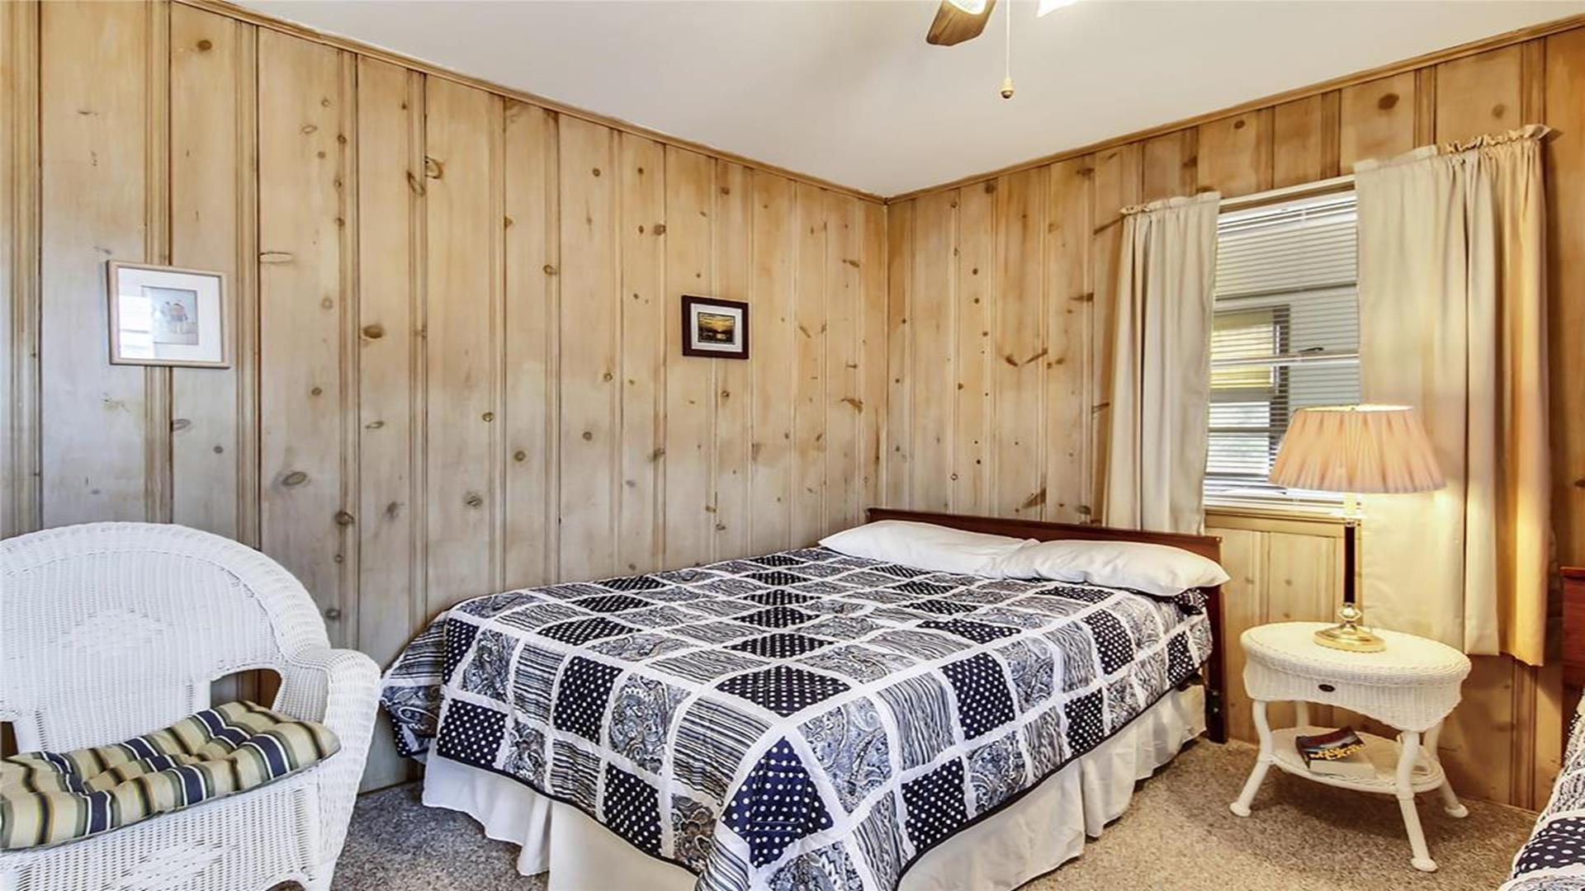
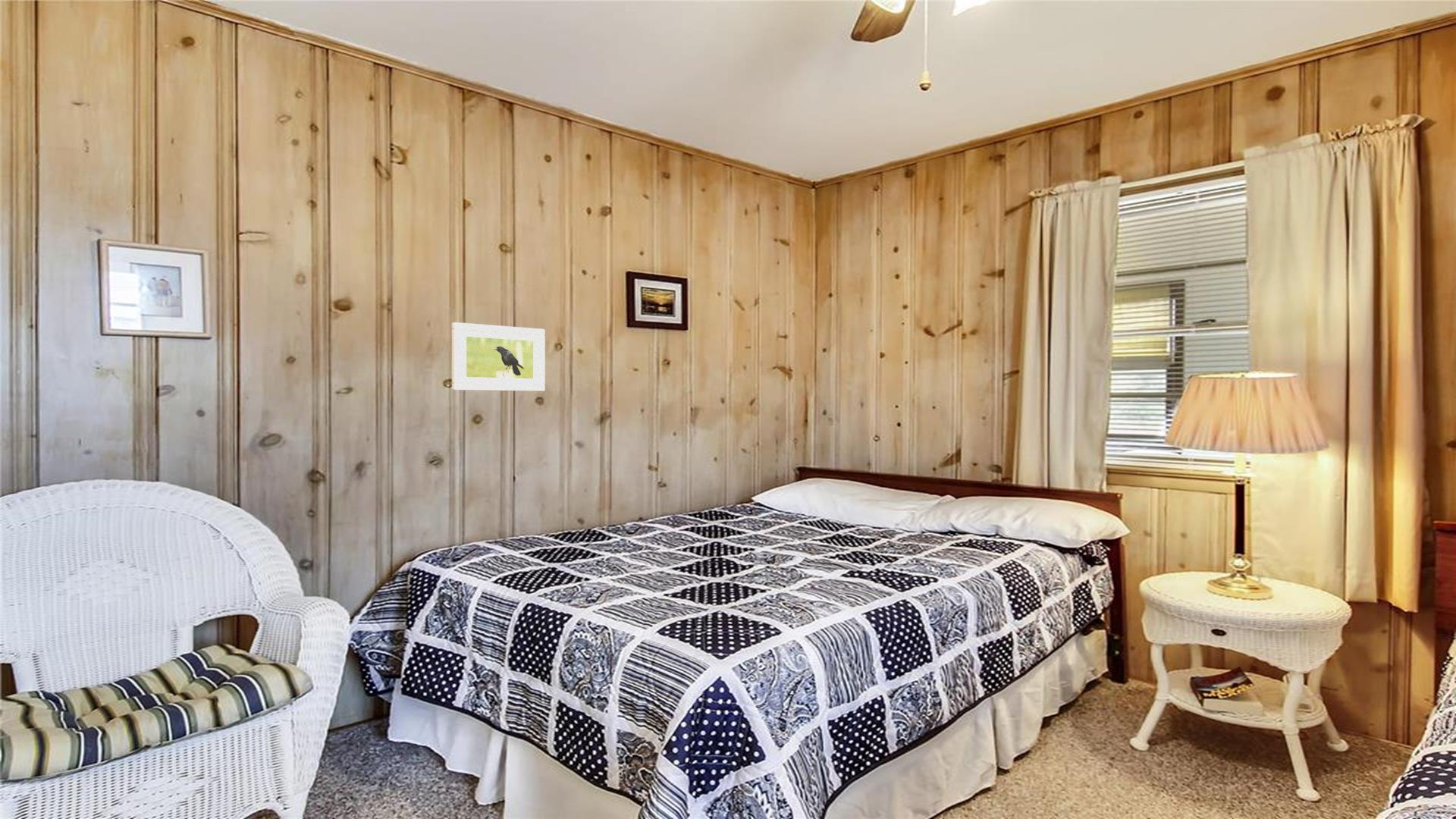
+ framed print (500, 358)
